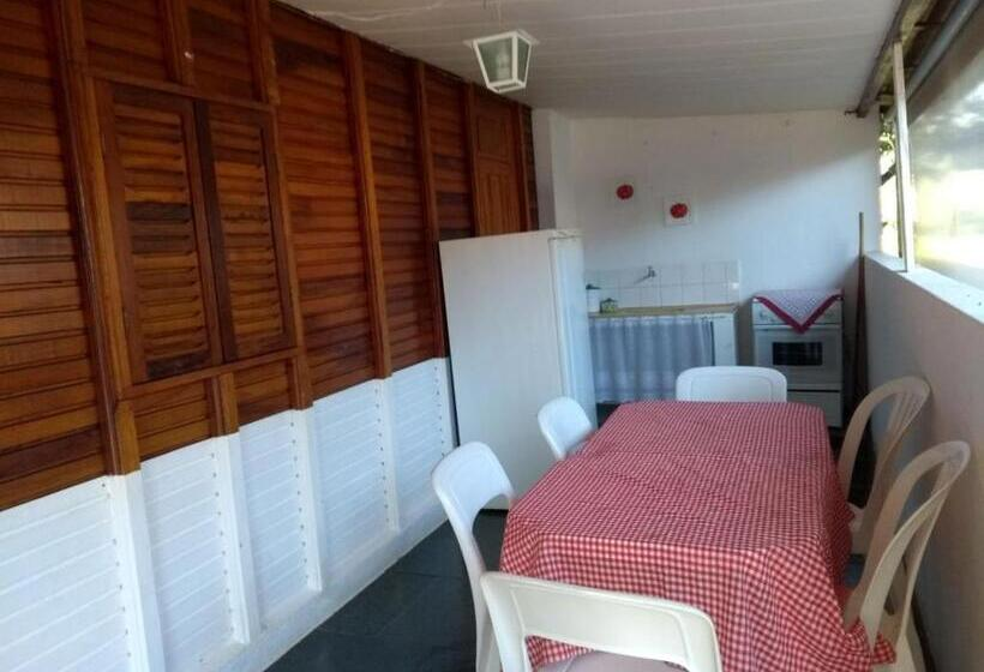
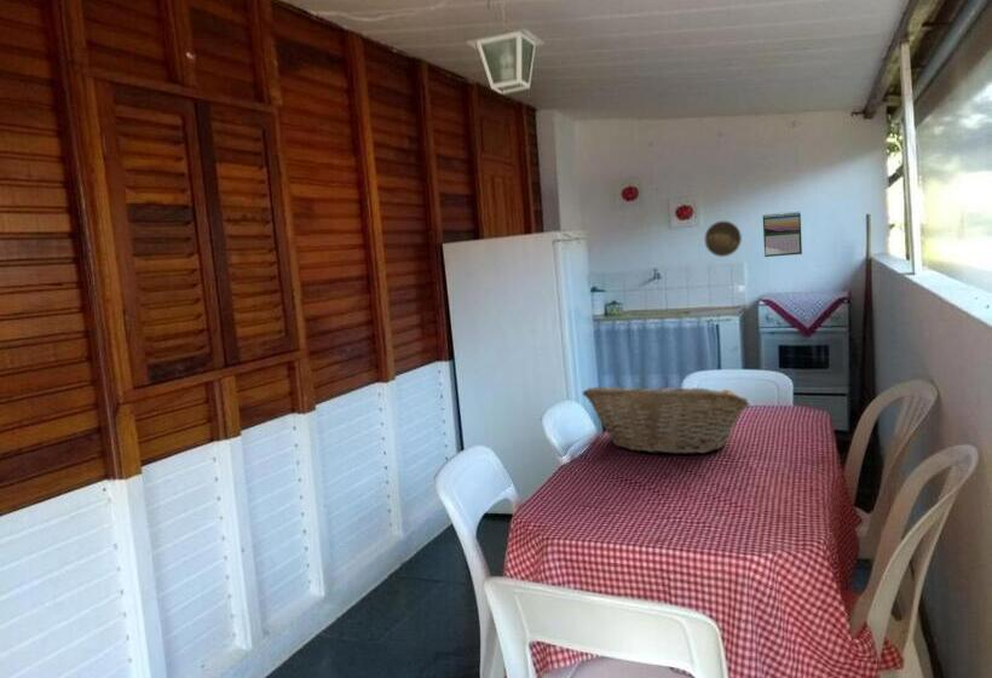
+ decorative plate (722, 239)
+ fruit basket (663, 410)
+ calendar (782, 234)
